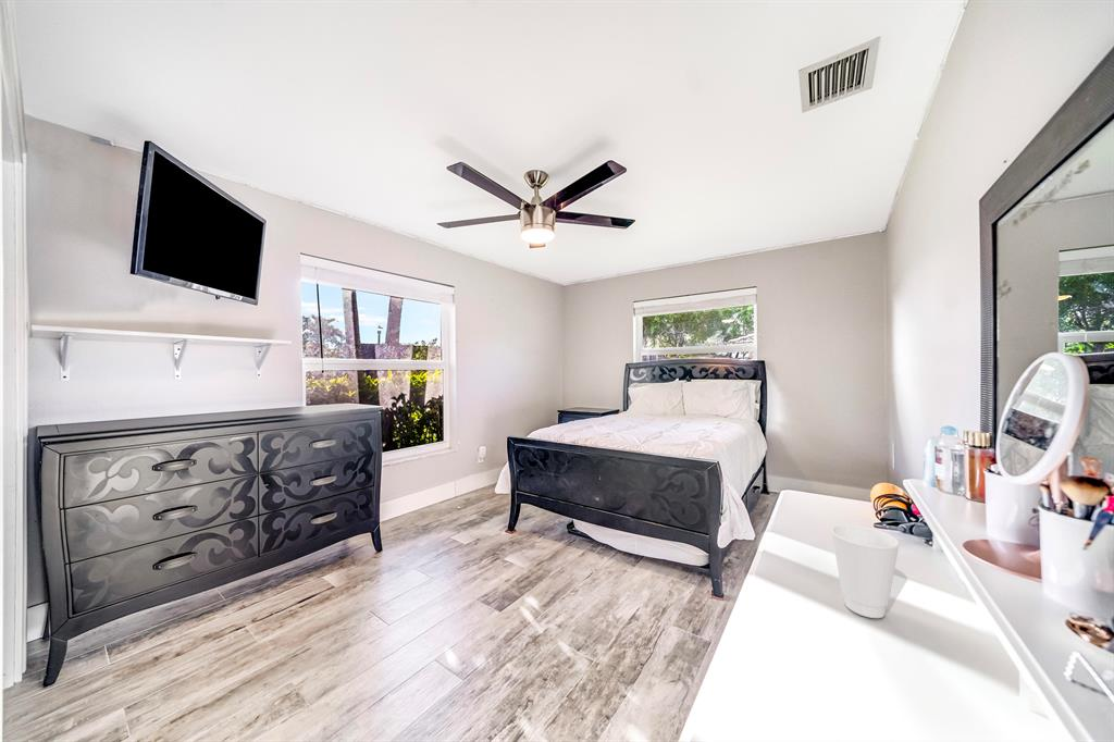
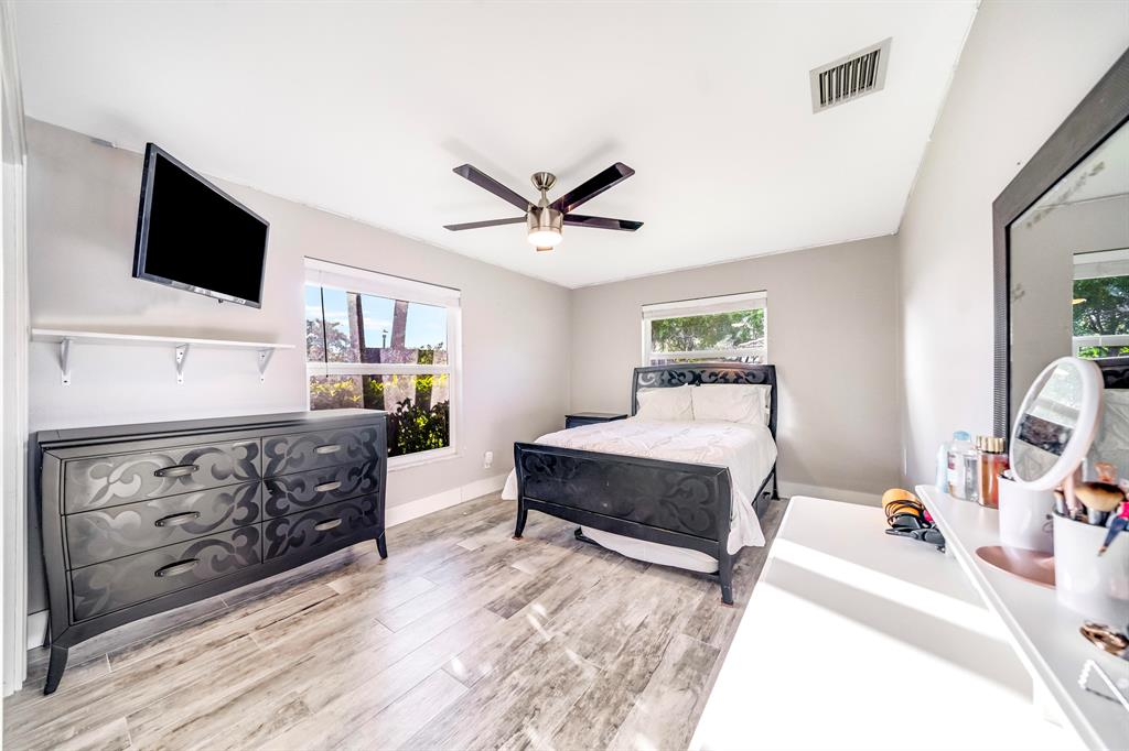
- cup (864, 571)
